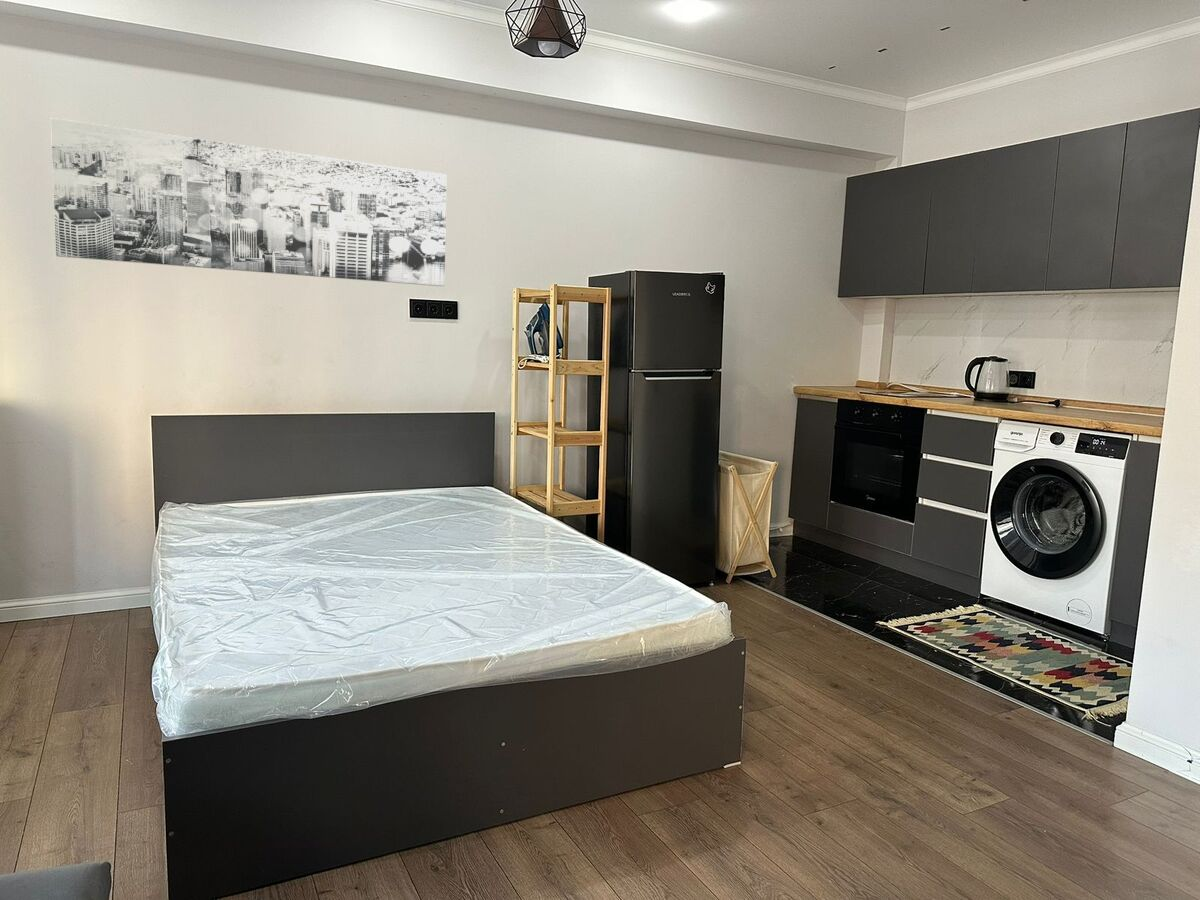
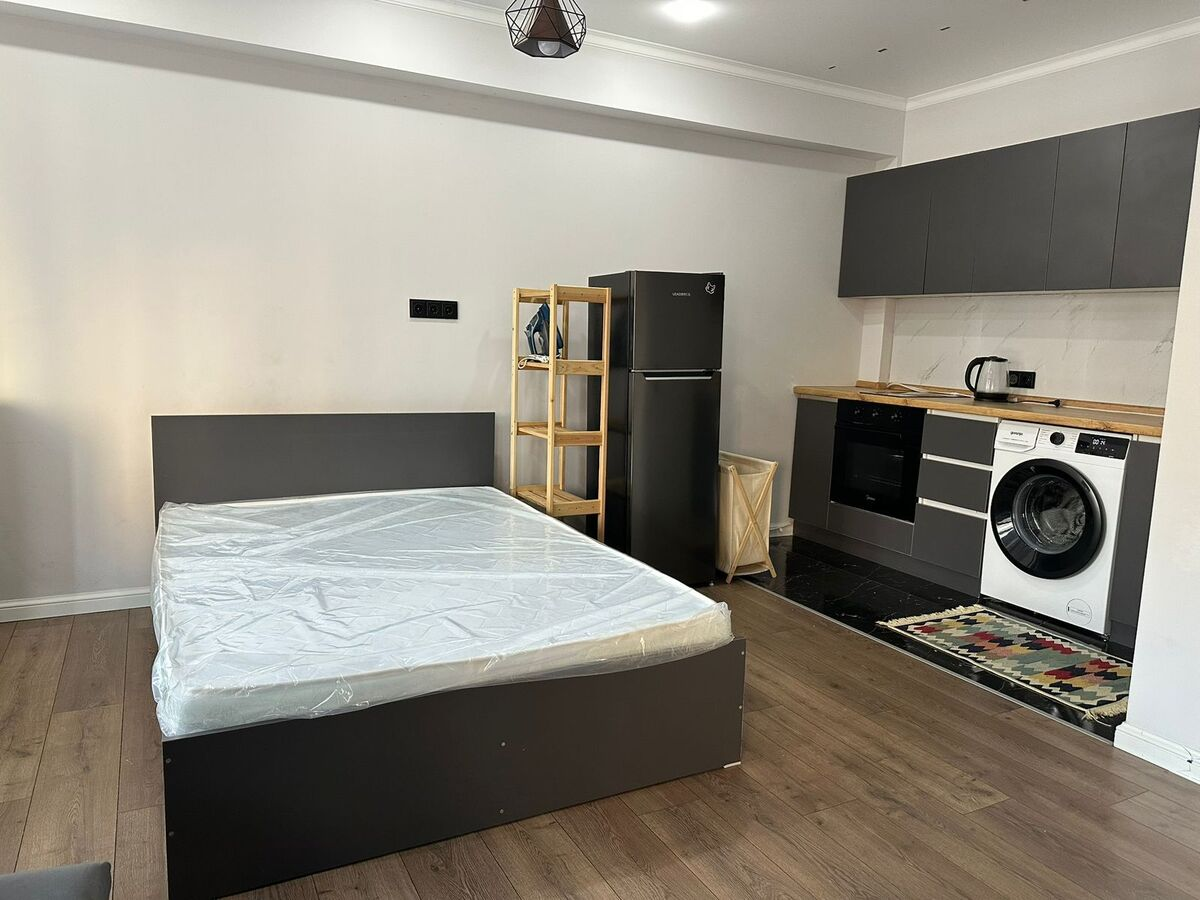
- wall art (269, 211)
